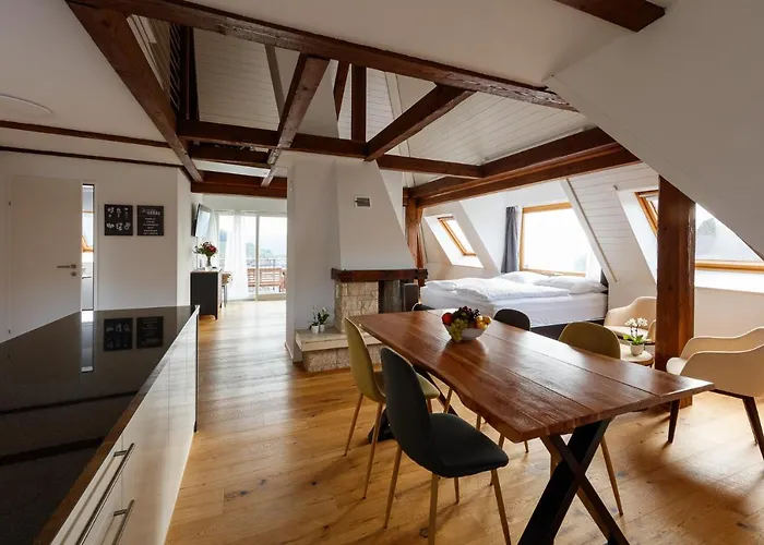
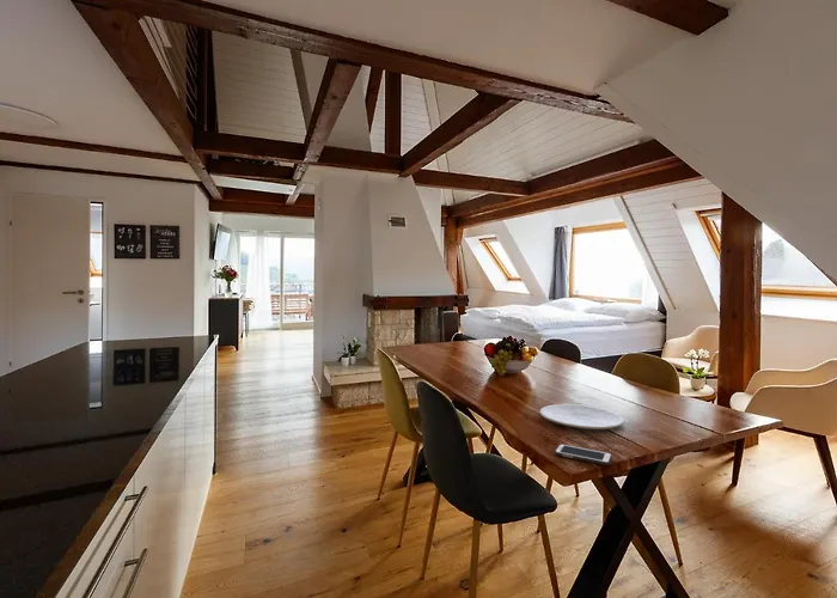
+ plate (580, 416)
+ cell phone (582, 453)
